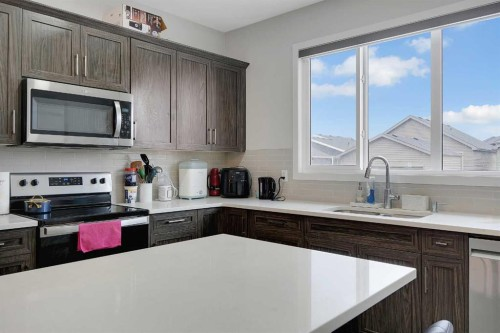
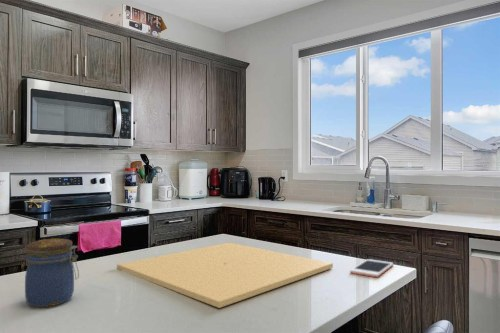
+ cutting board (225, 265)
+ jar (52, 270)
+ cell phone (372, 267)
